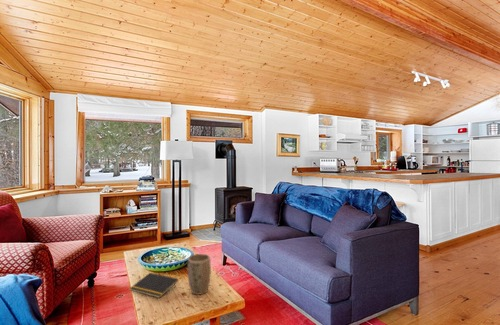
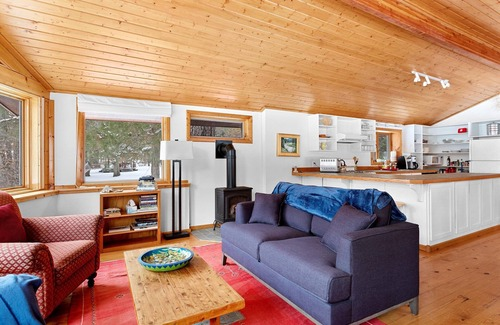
- plant pot (199, 274)
- notepad (154, 284)
